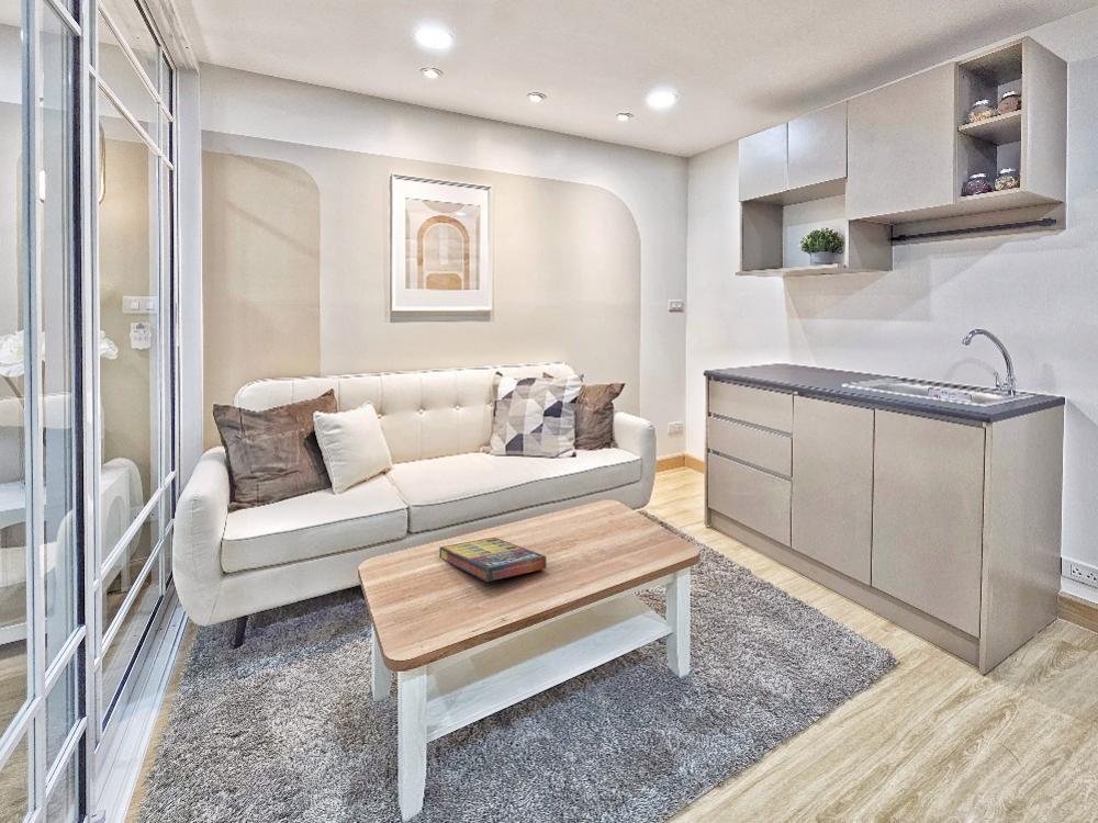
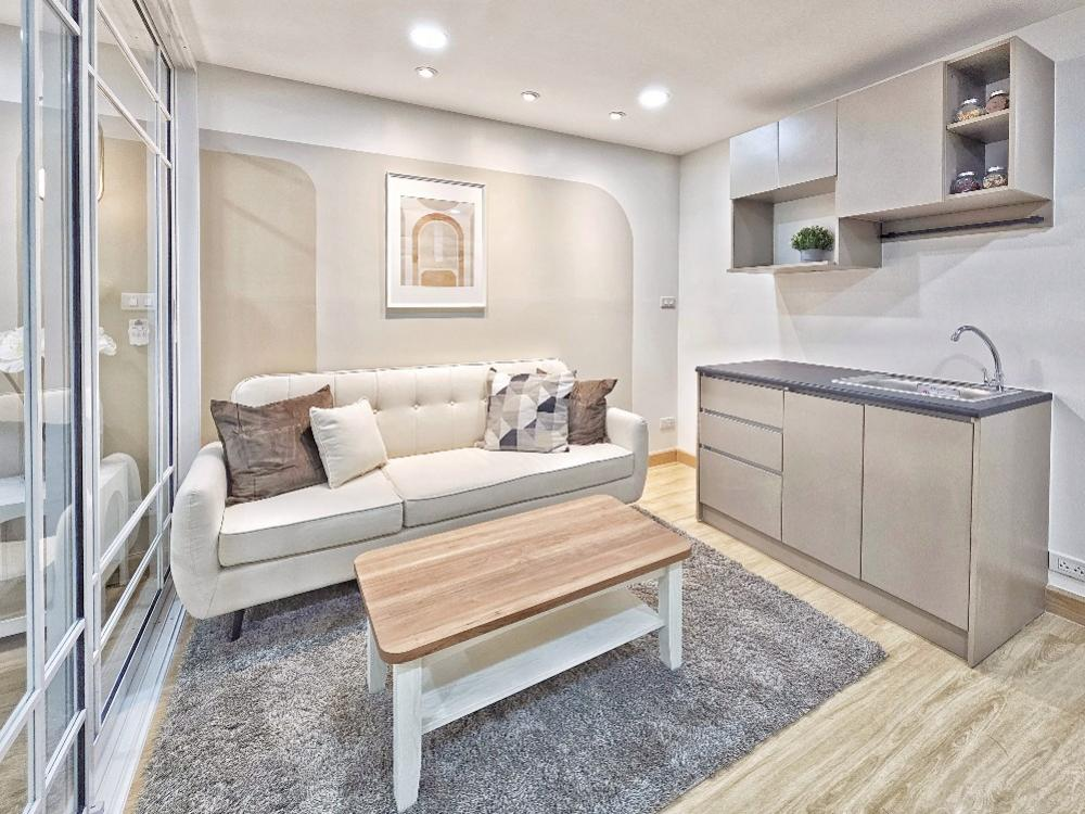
- game compilation box (491, 557)
